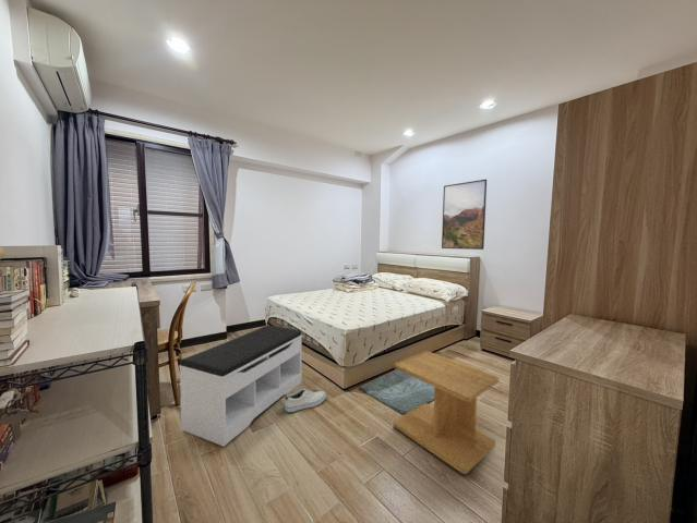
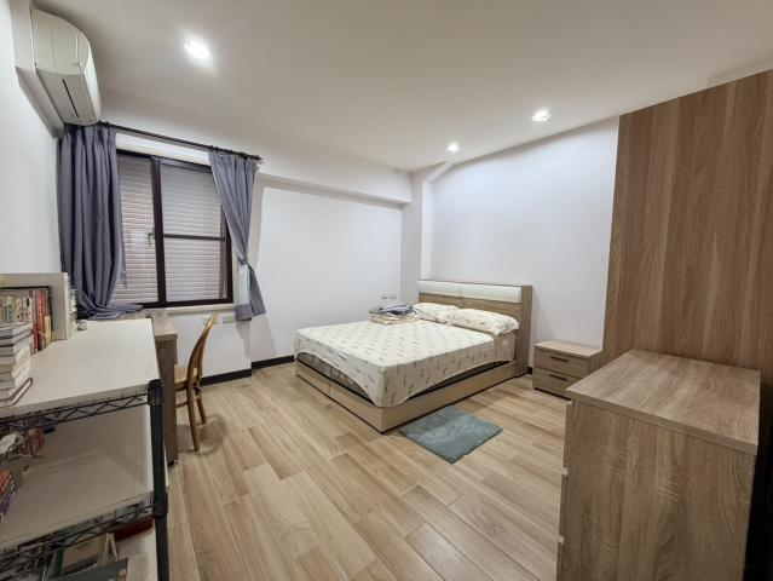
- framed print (462, 216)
- side table (443, 403)
- bench (250, 373)
- shoe (305, 397)
